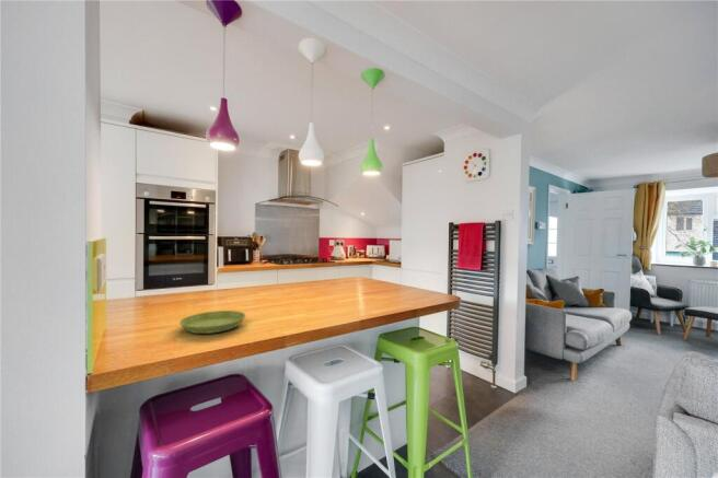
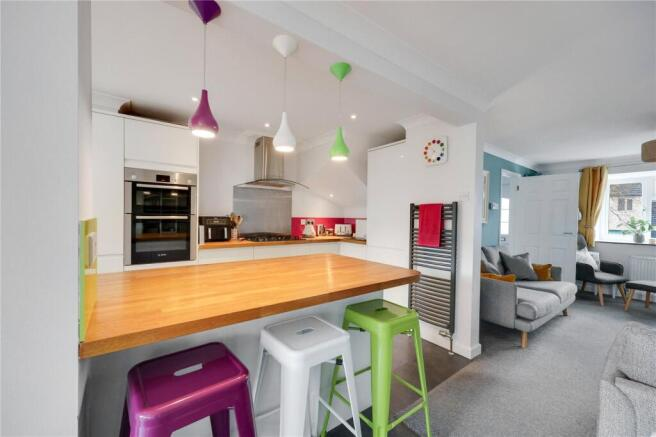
- saucer (213, 322)
